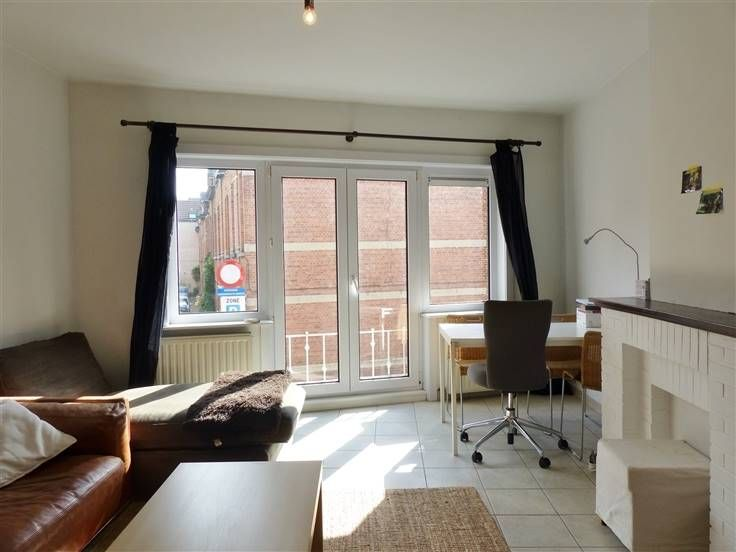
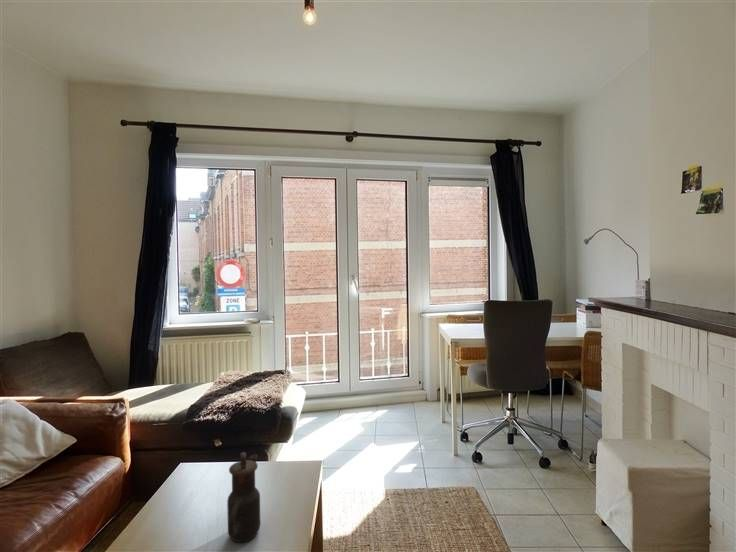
+ teapot (243, 493)
